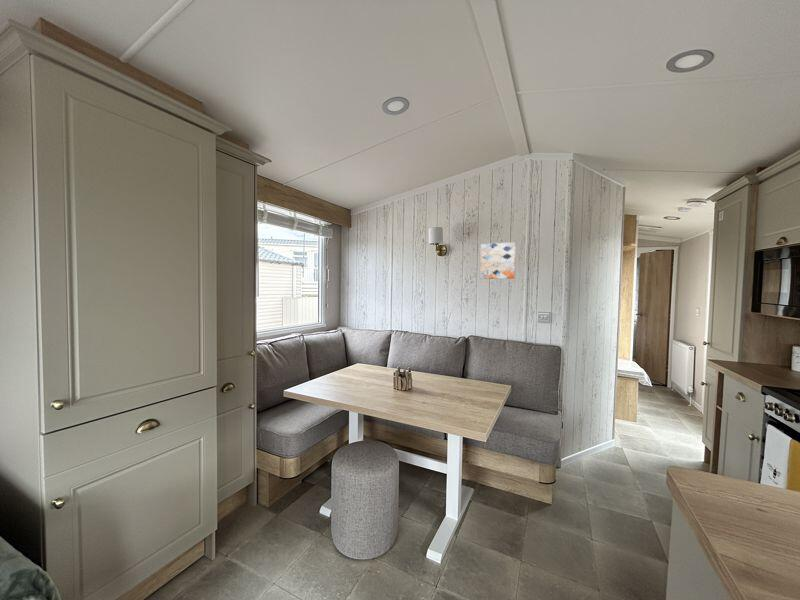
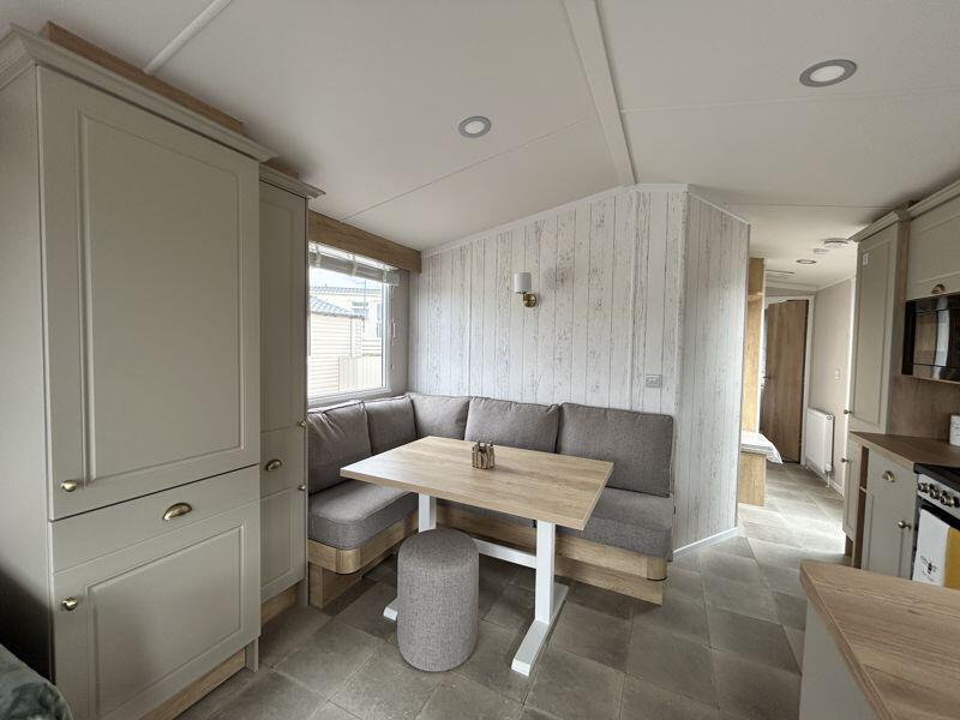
- wall art (497, 261)
